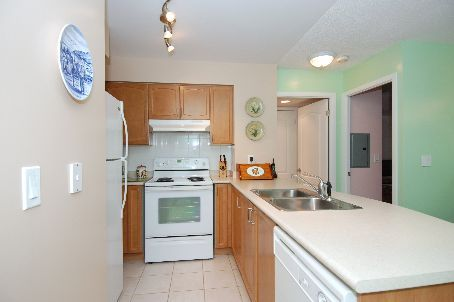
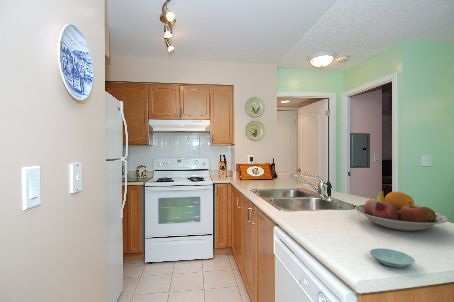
+ saucer (391, 259)
+ fruit bowl (397, 209)
